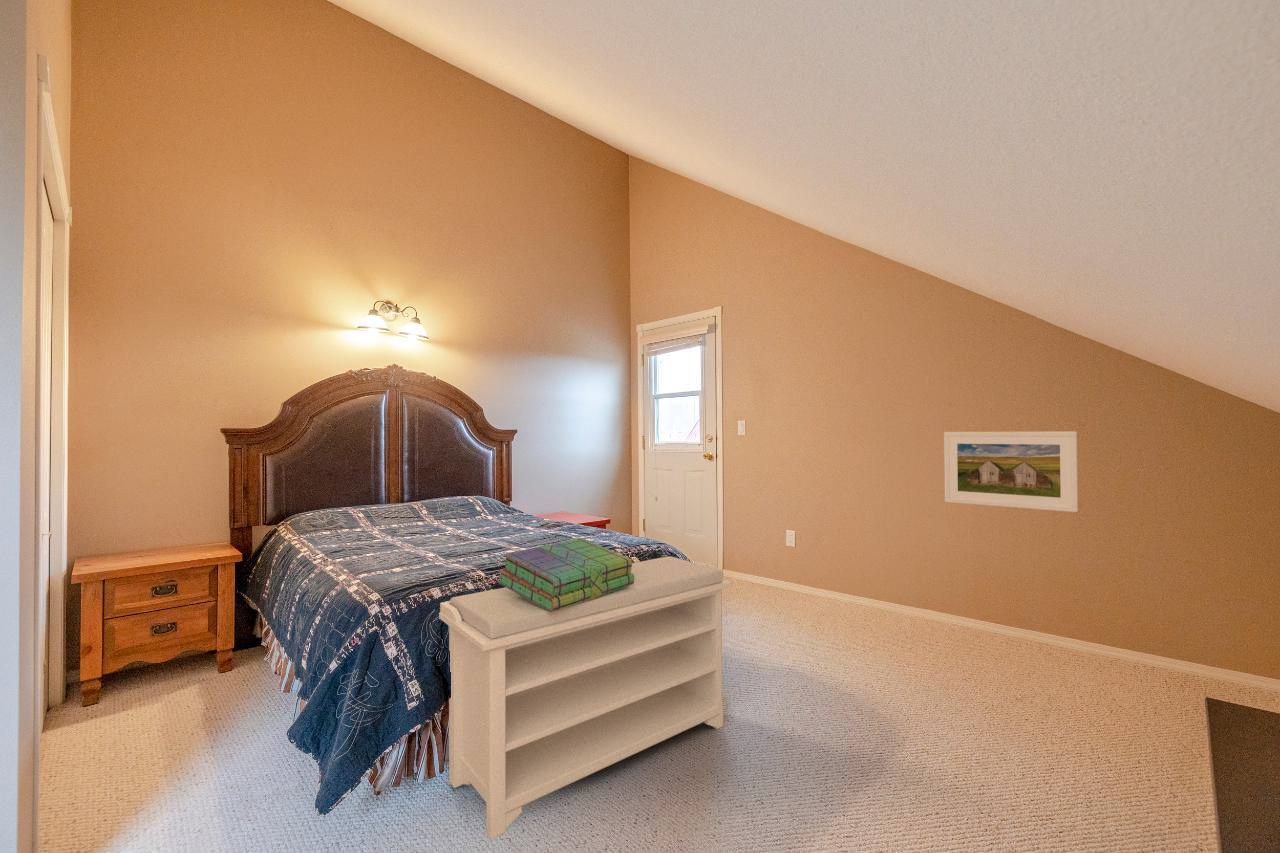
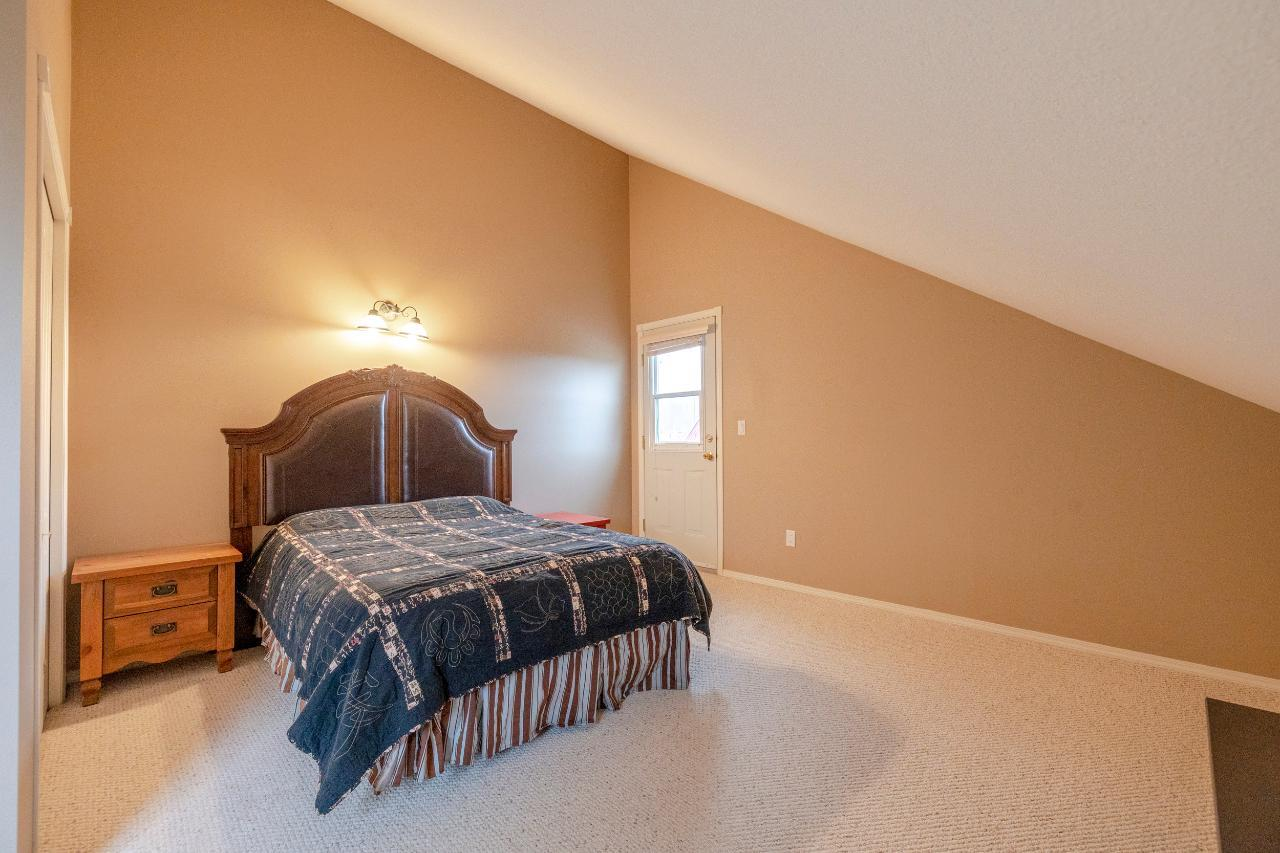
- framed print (1006, 469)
- stack of books (566, 575)
- bench (598, 666)
